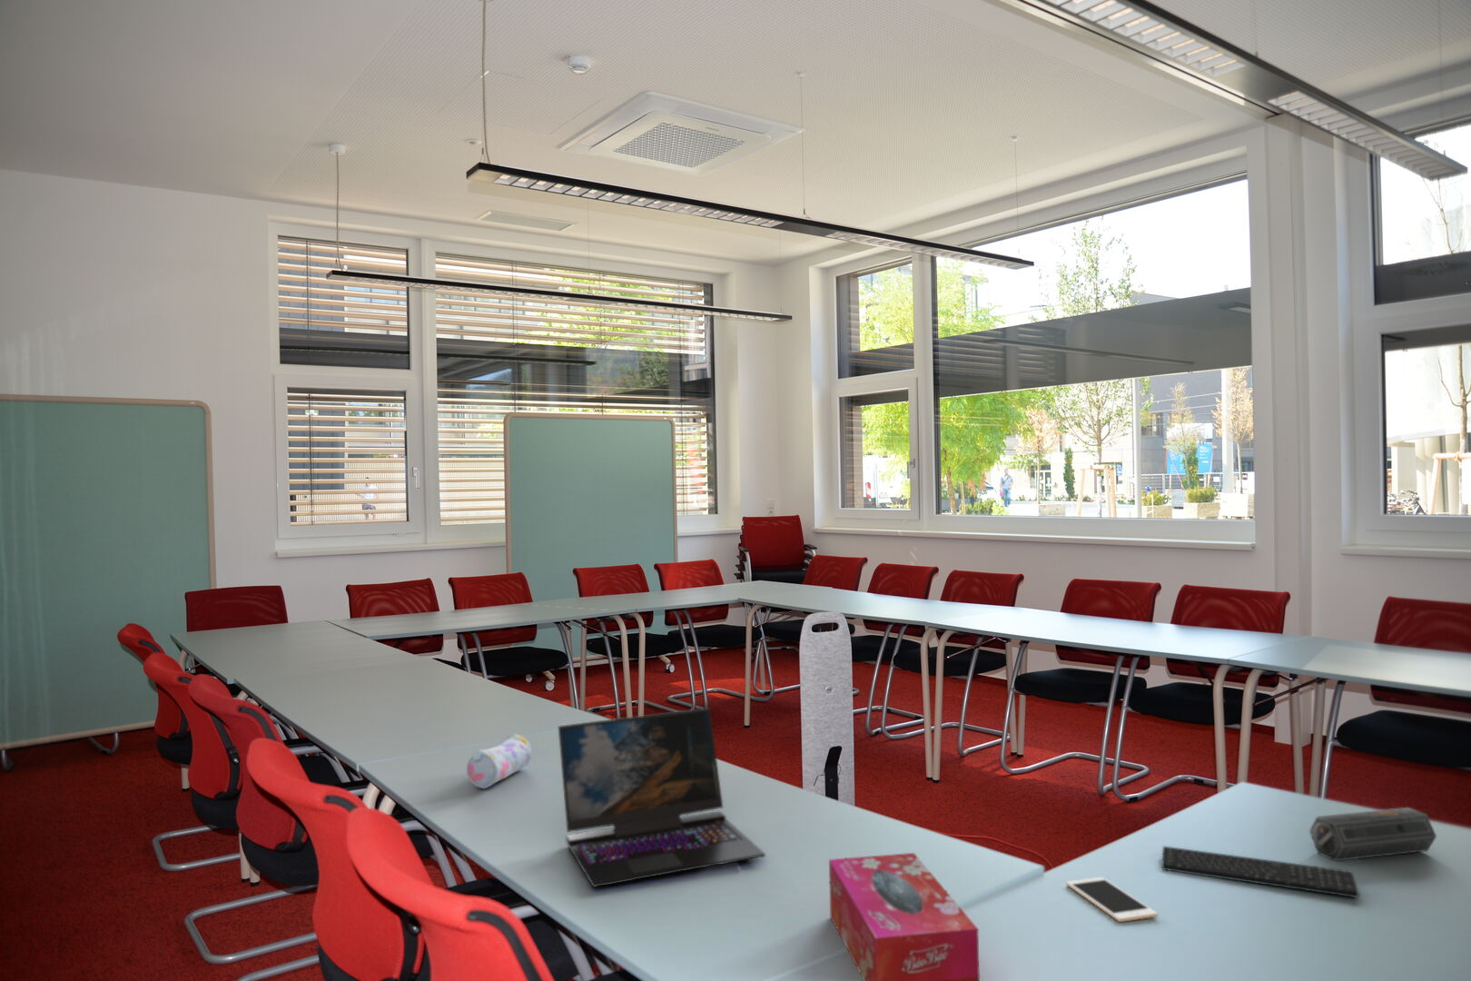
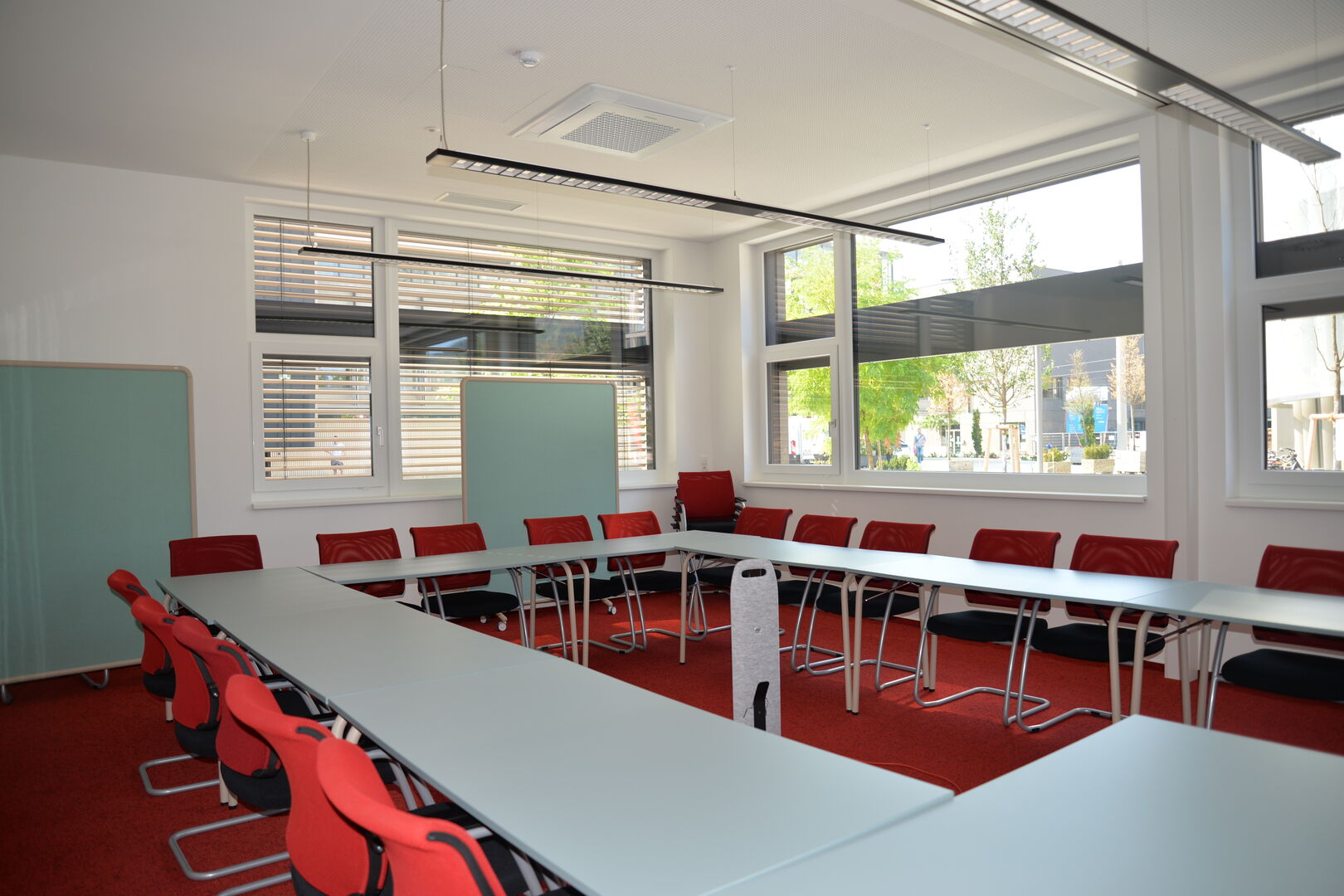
- cell phone (1110, 899)
- speaker (1372, 833)
- tissue box (897, 922)
- keyboard (1255, 870)
- laptop (657, 790)
- pencil case (499, 760)
